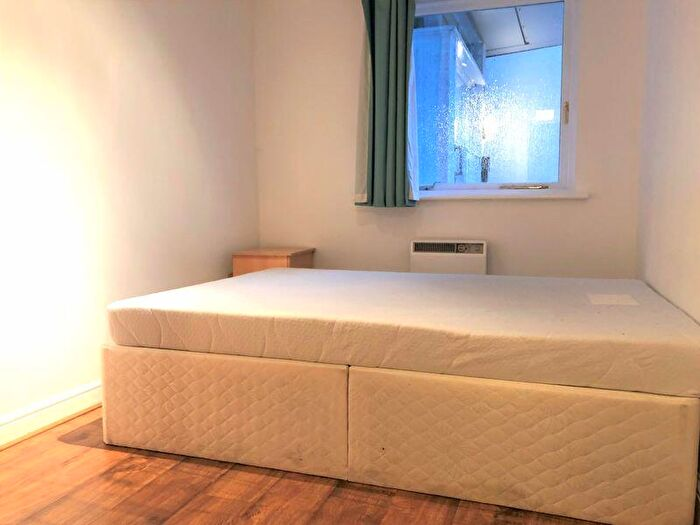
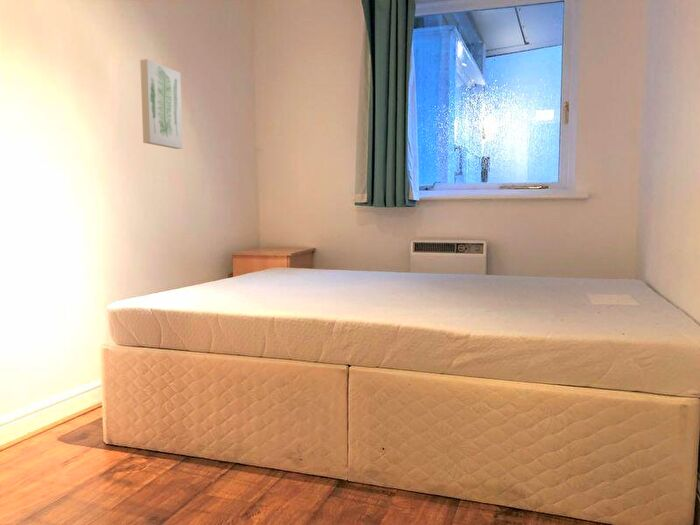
+ wall art (162, 106)
